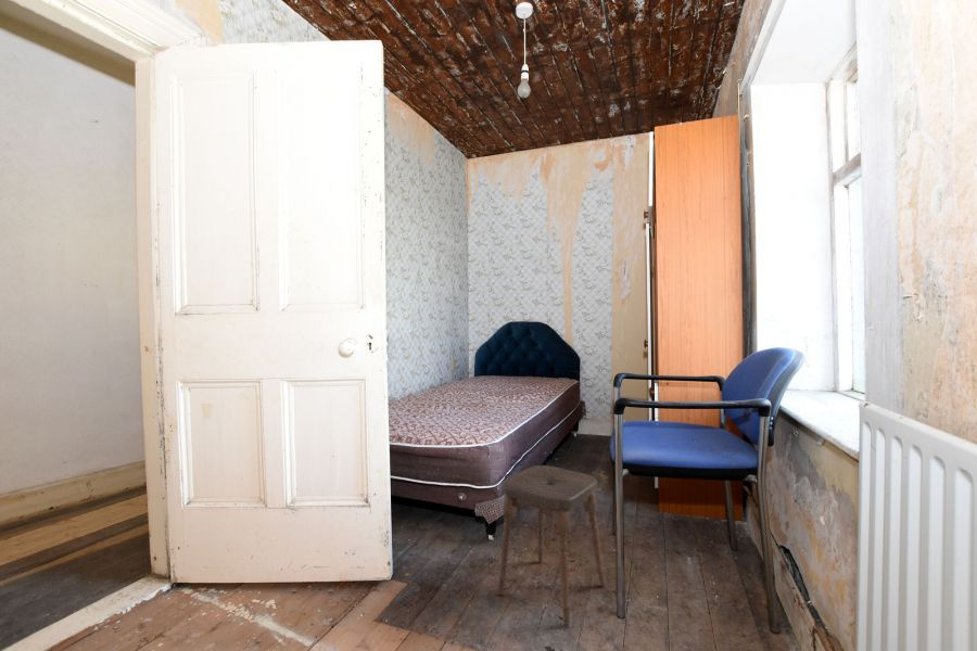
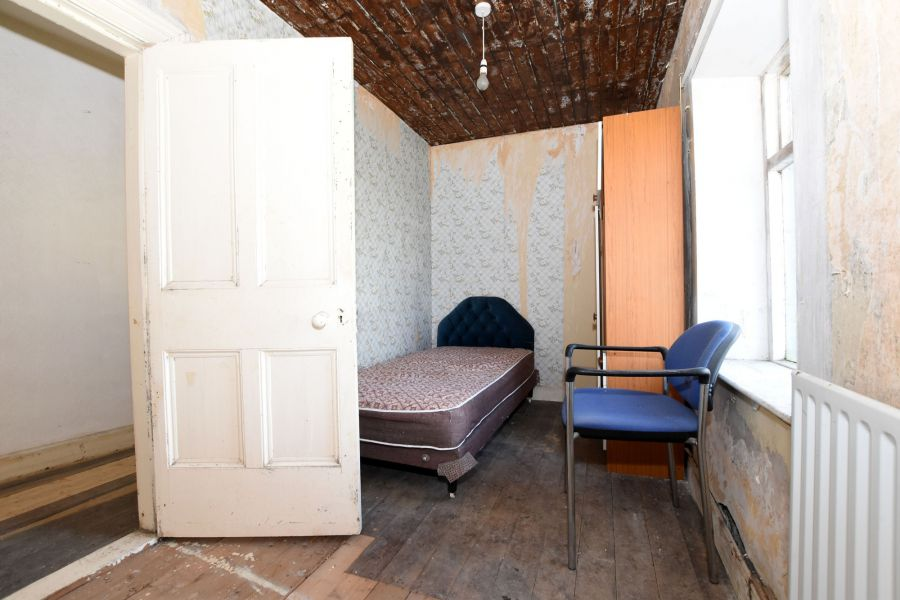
- stool (554, 533)
